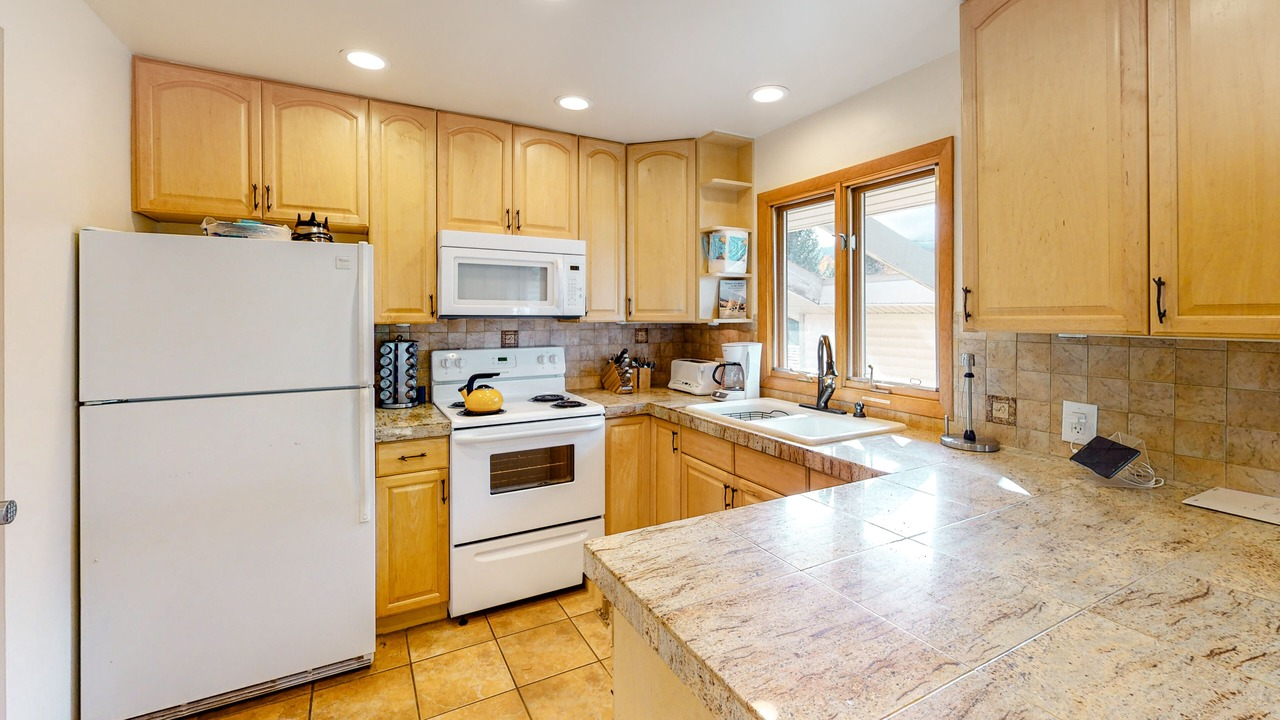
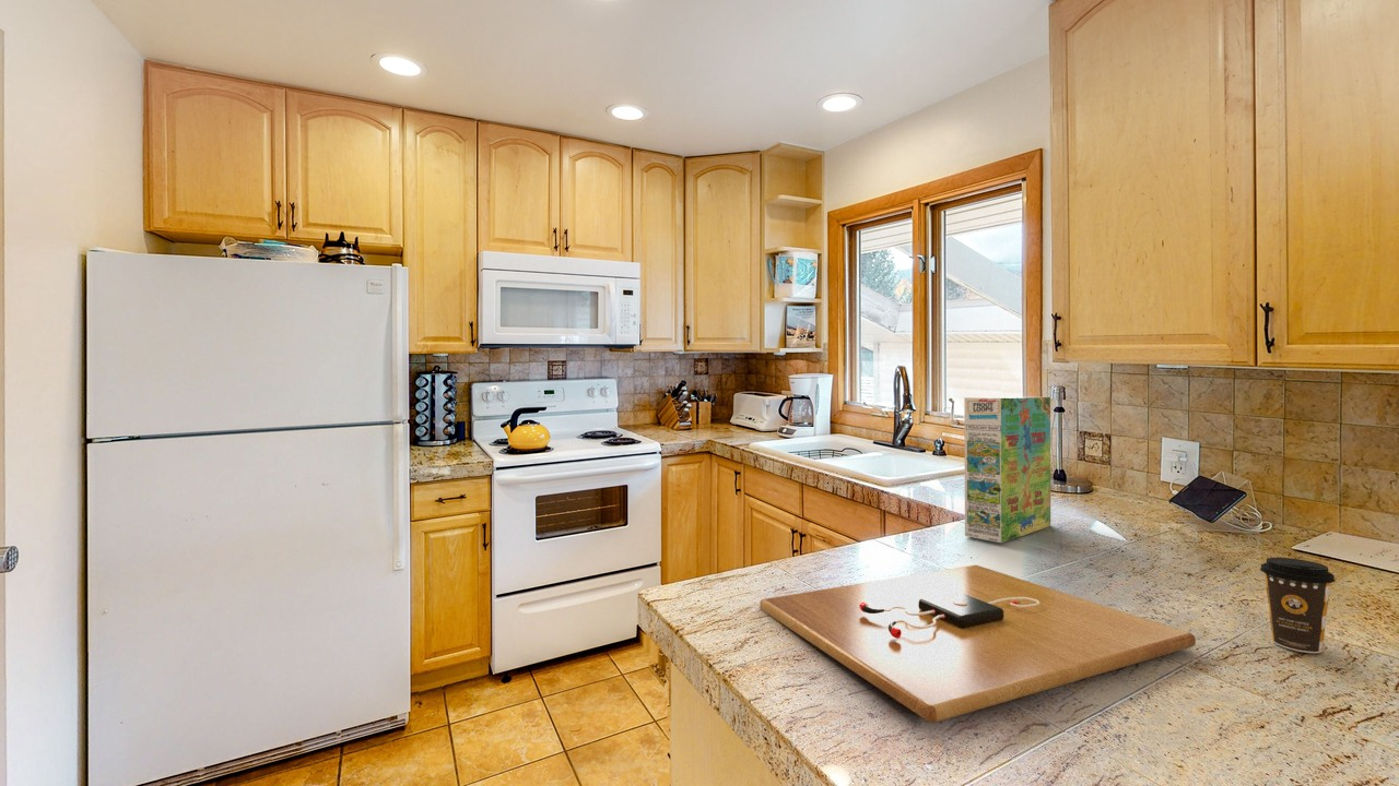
+ coffee cup (1296, 604)
+ cereal box (1009, 464)
+ cutting board (960, 614)
